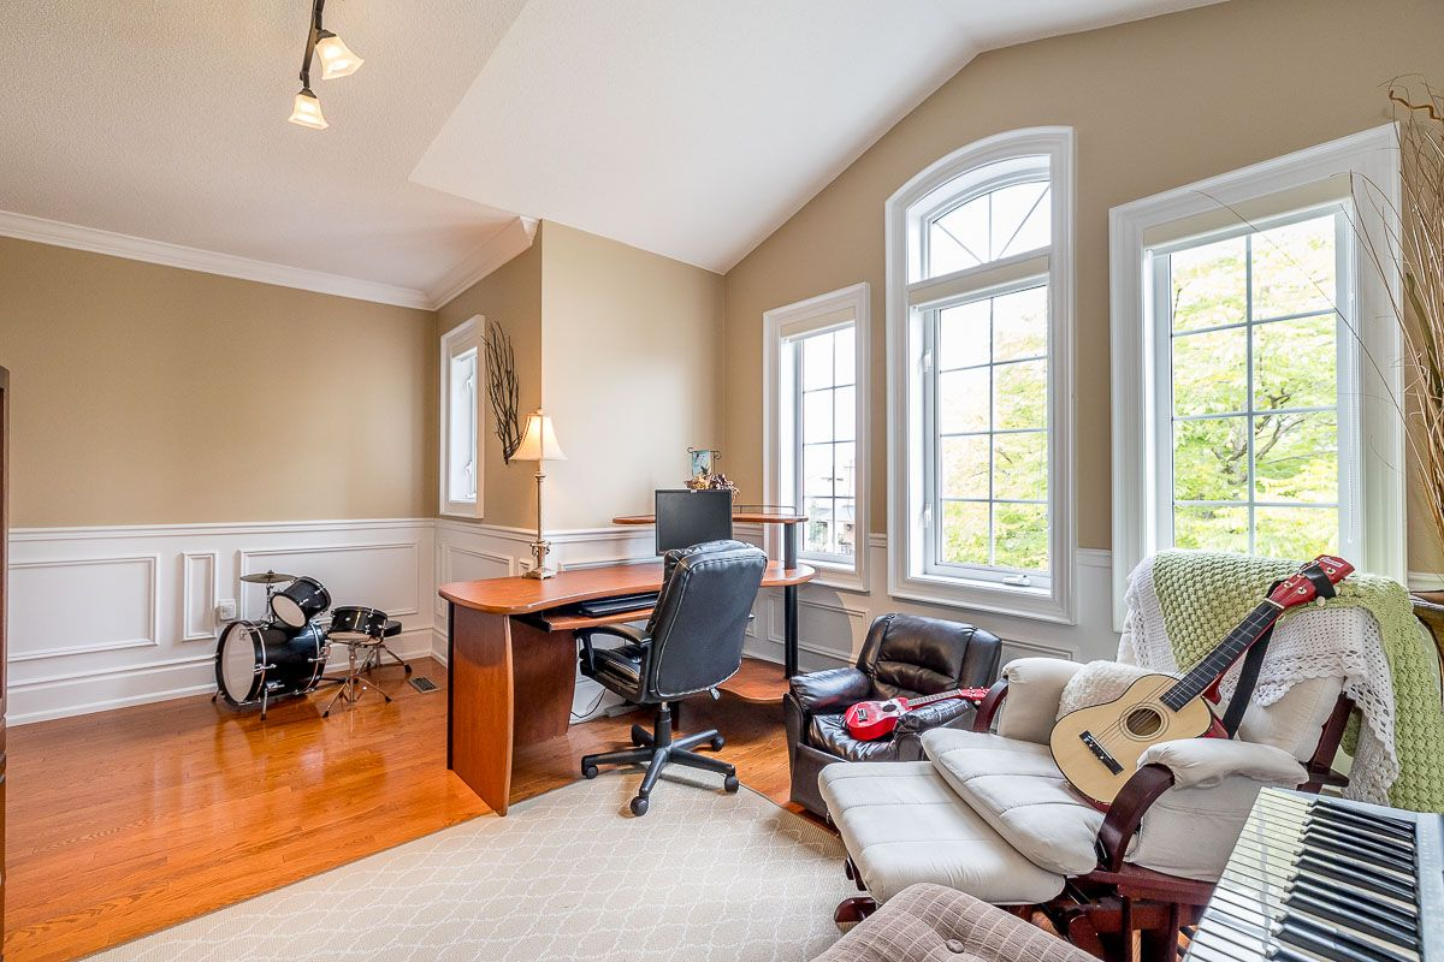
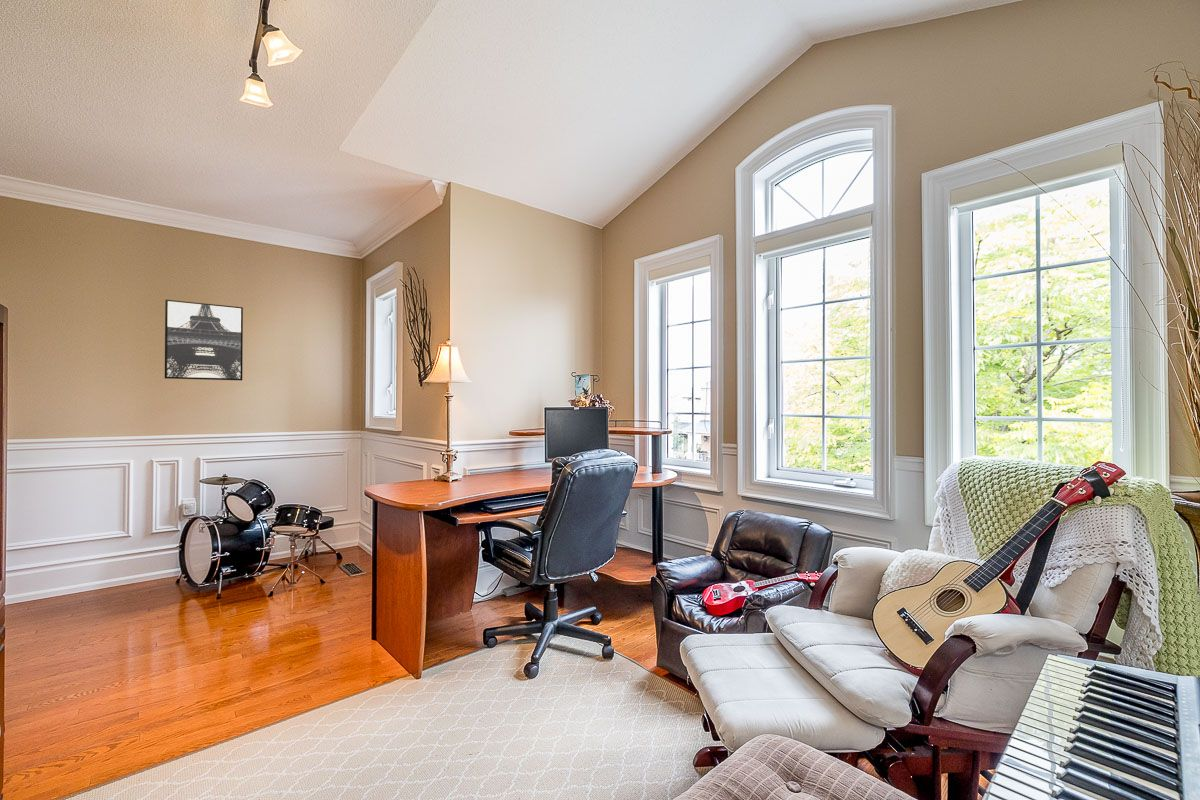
+ wall art (205, 341)
